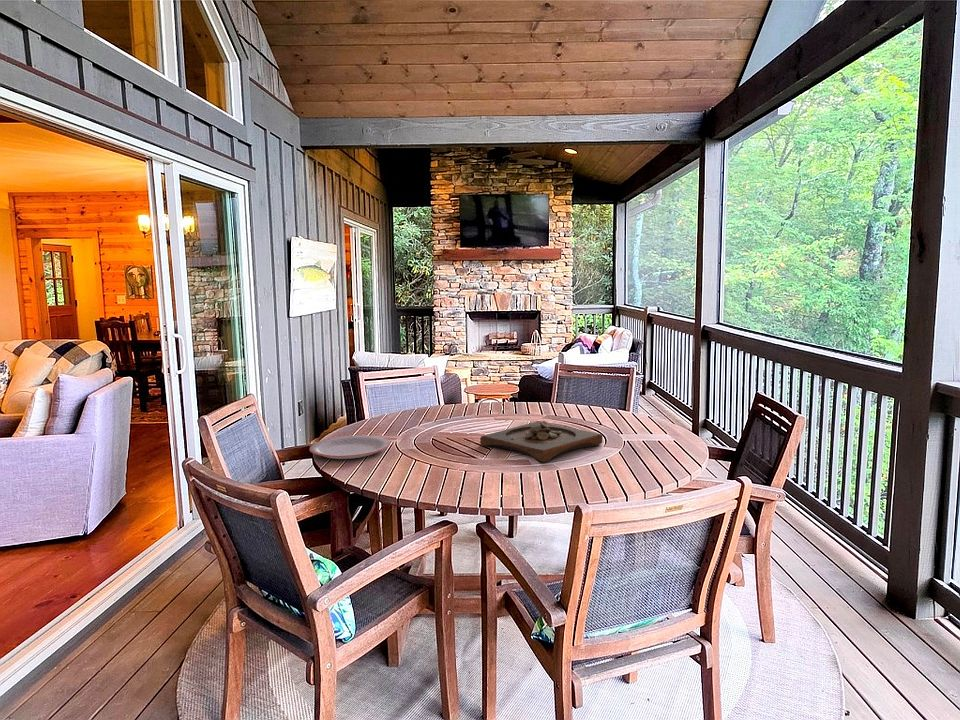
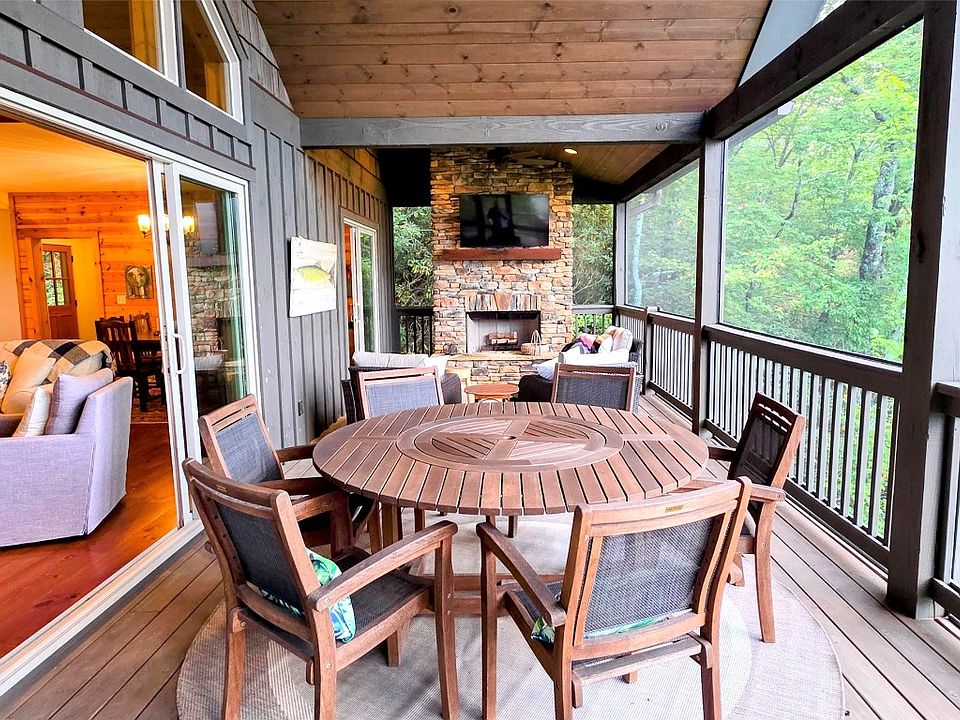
- plate (350, 448)
- wooden tray (540, 433)
